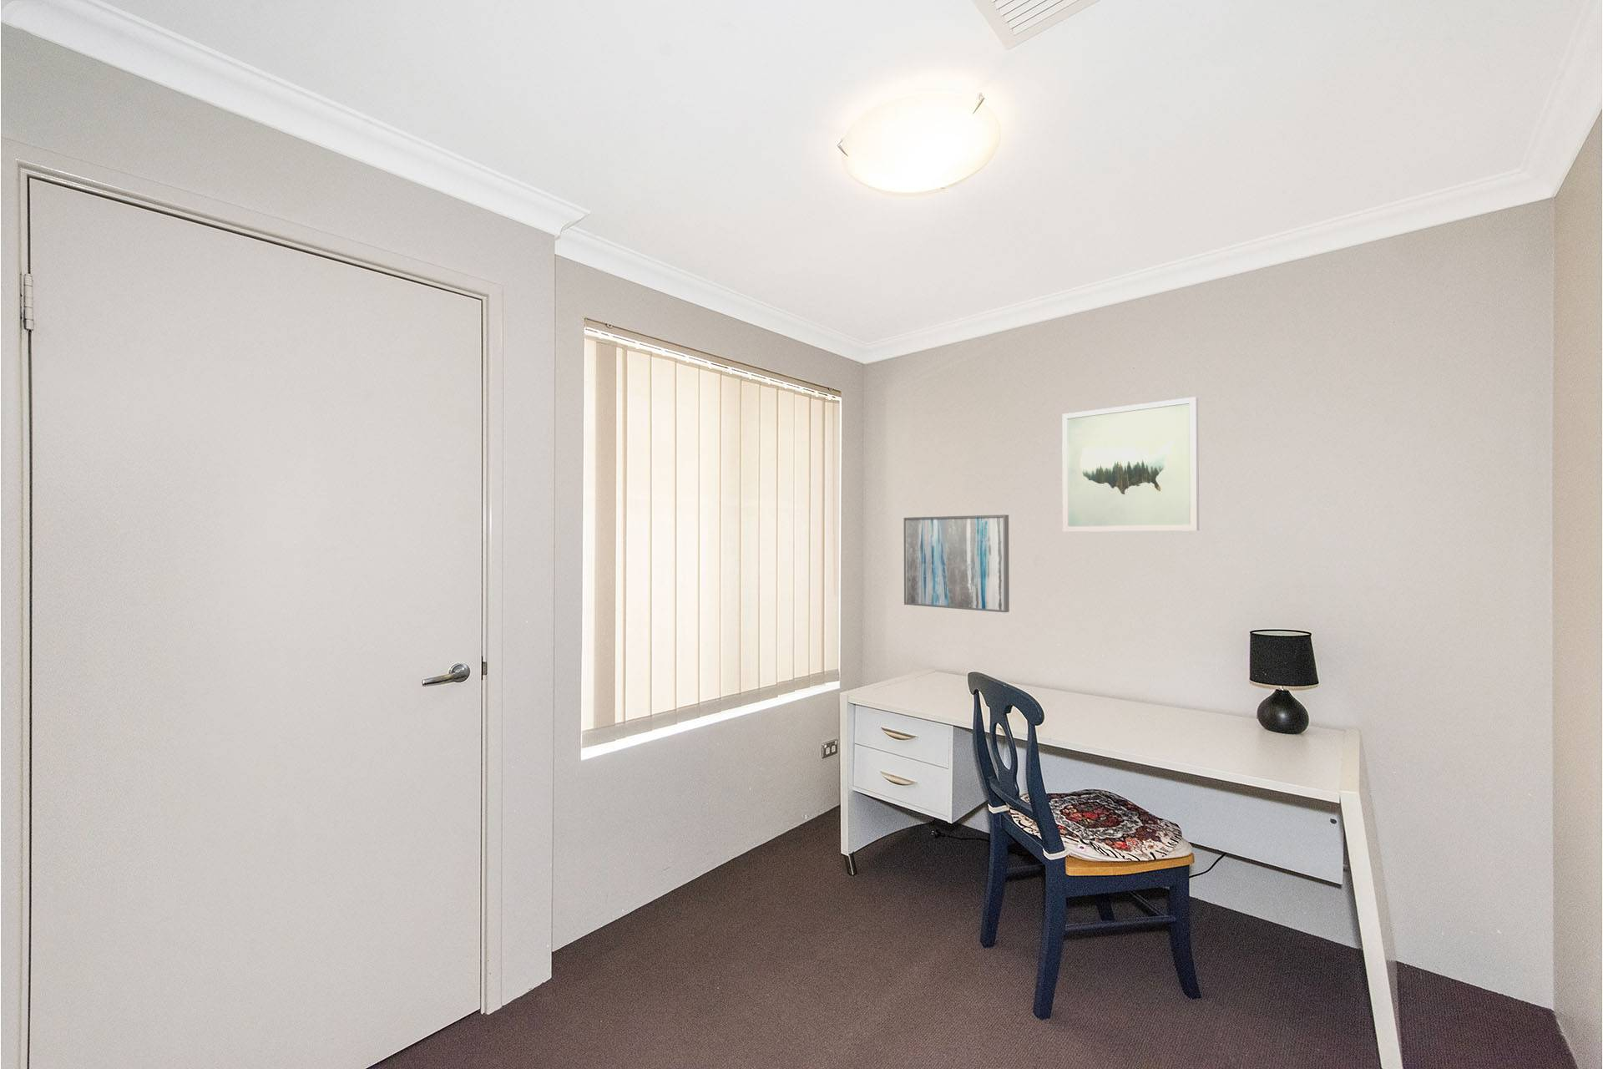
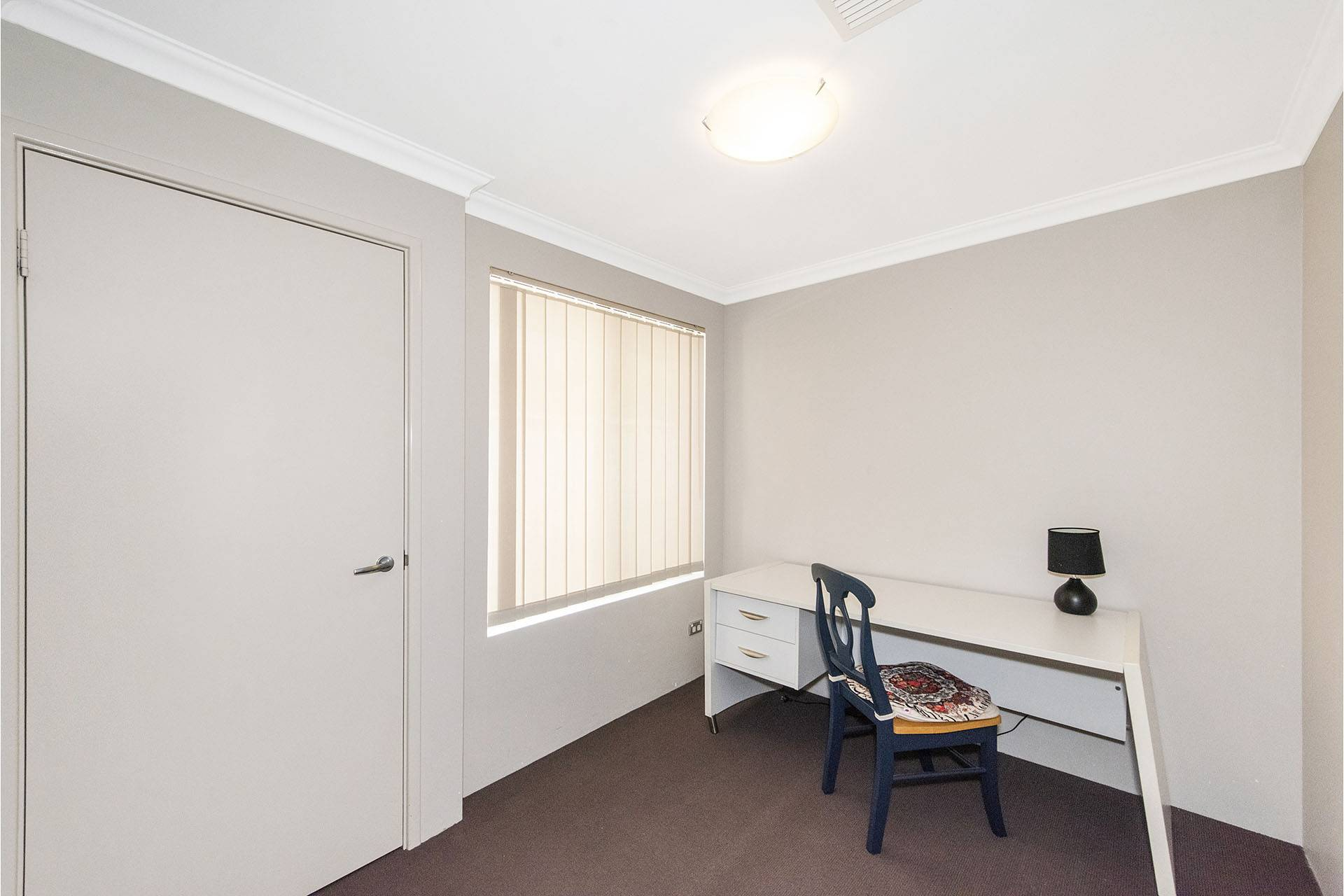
- wall art (1126, 469)
- wall art (953, 562)
